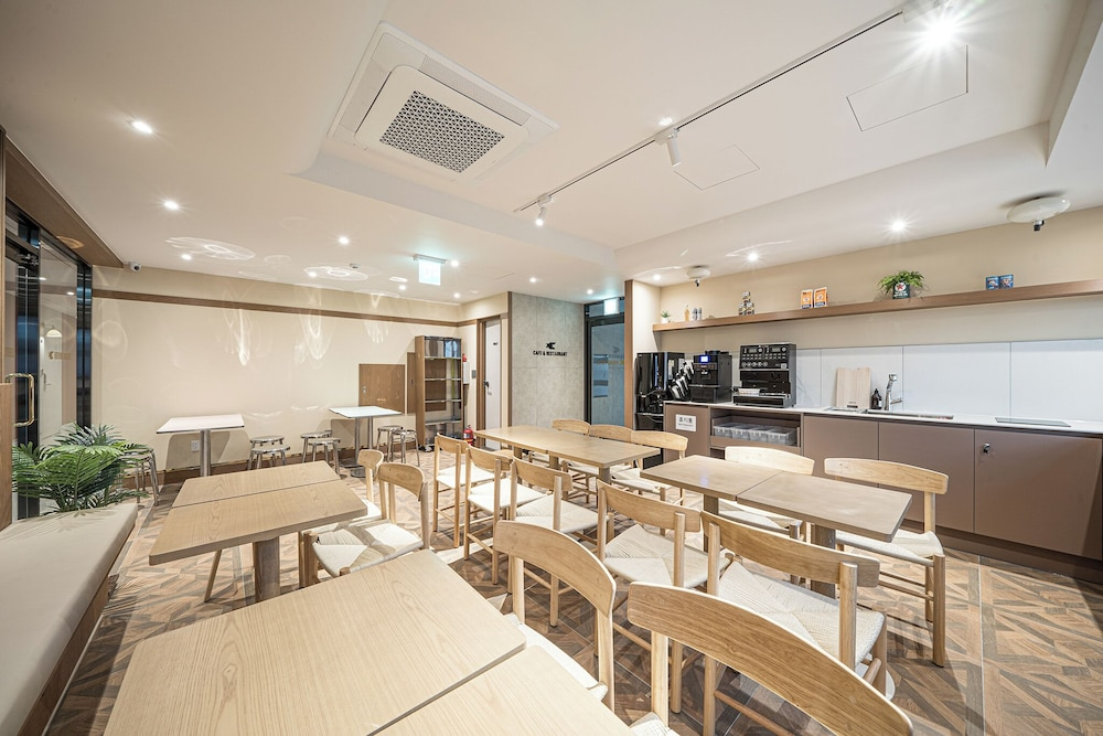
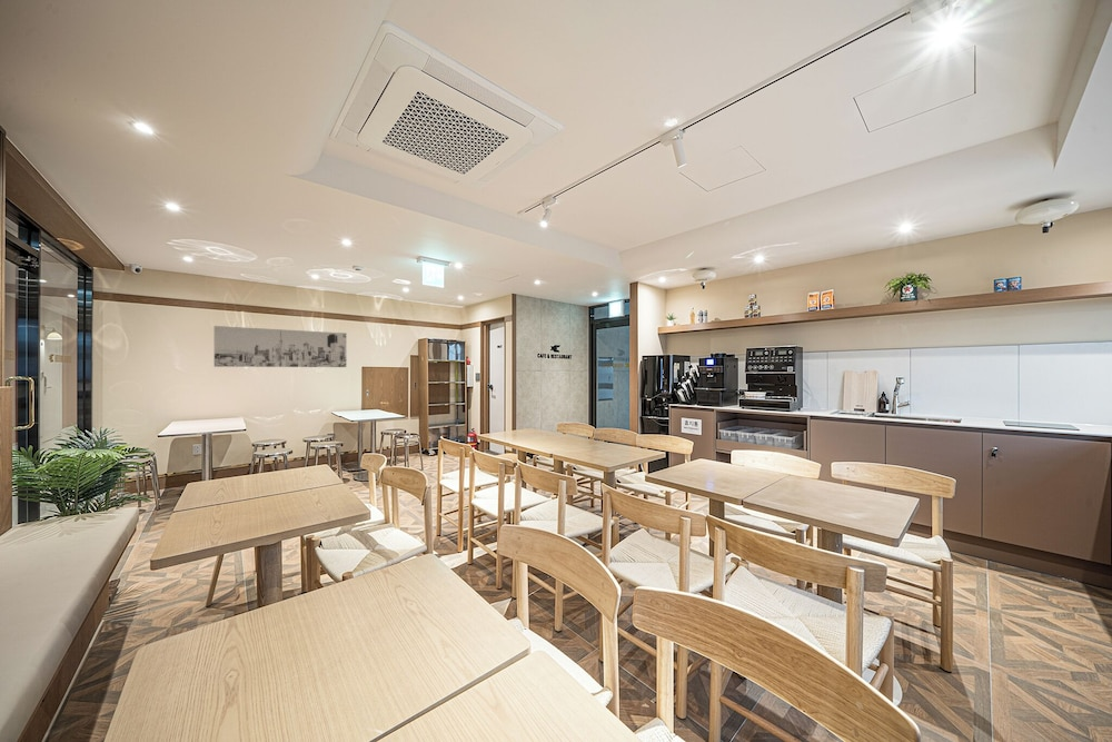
+ wall art (286, 348)
